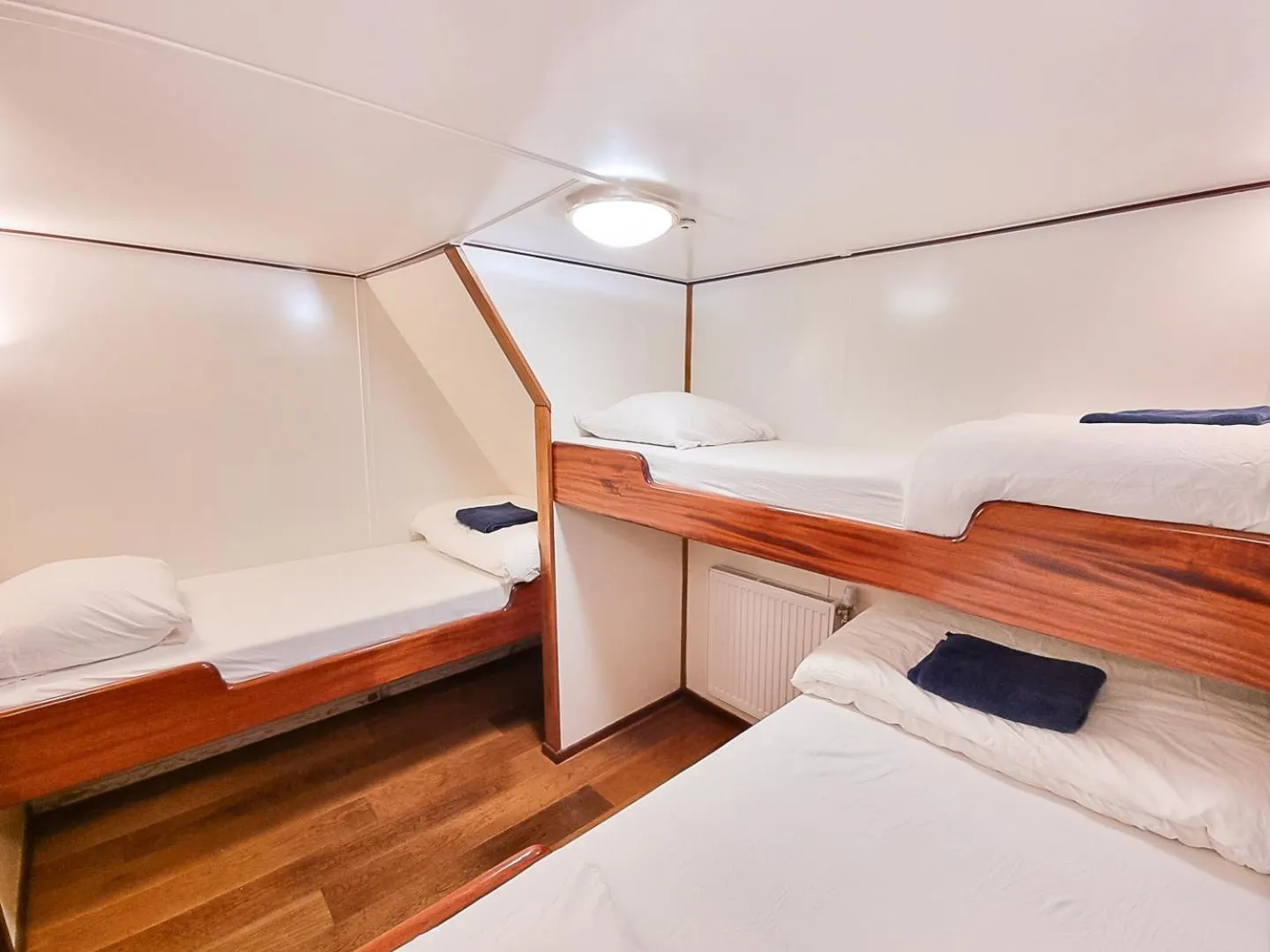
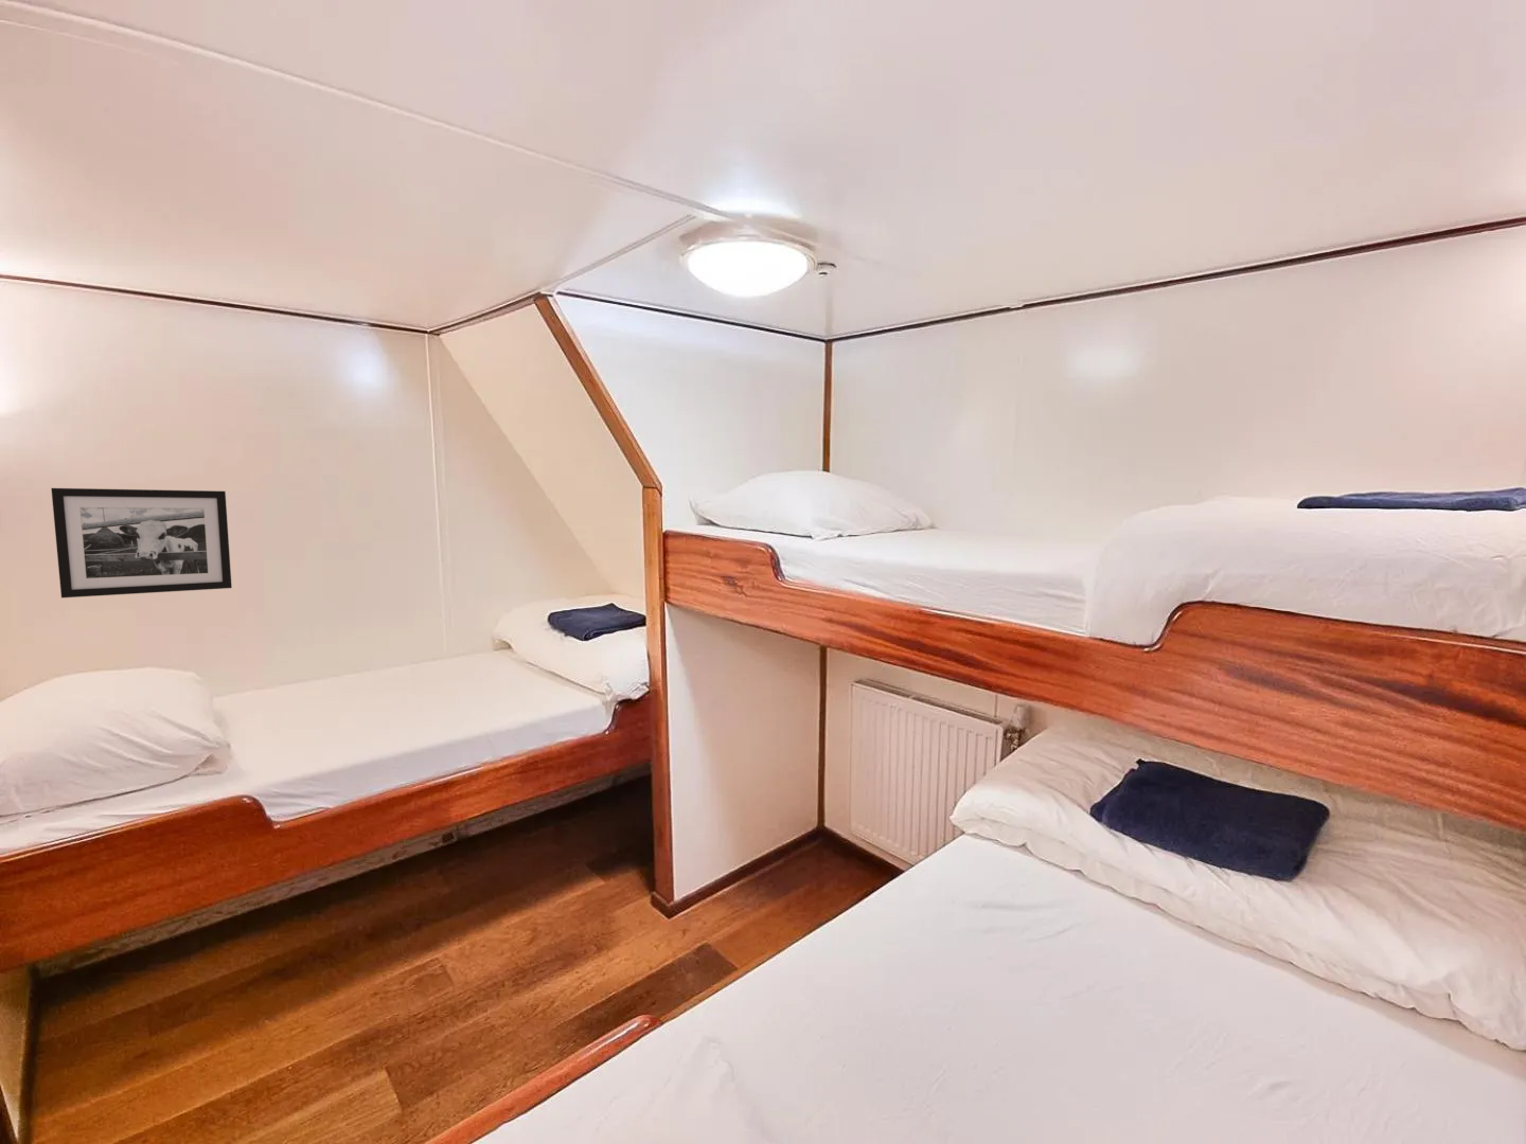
+ picture frame (148, 541)
